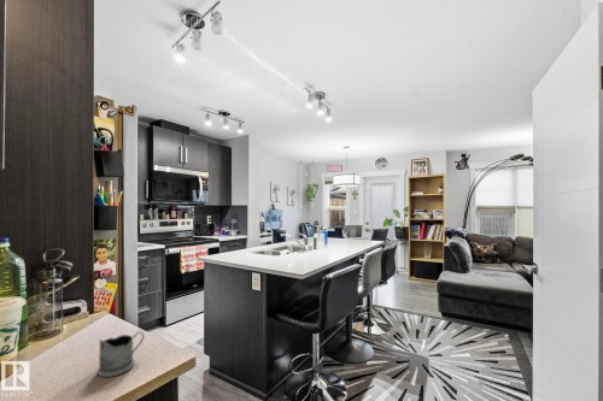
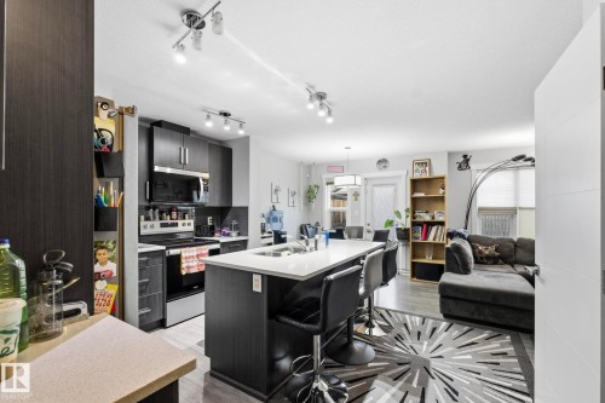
- tea glass holder (122, 348)
